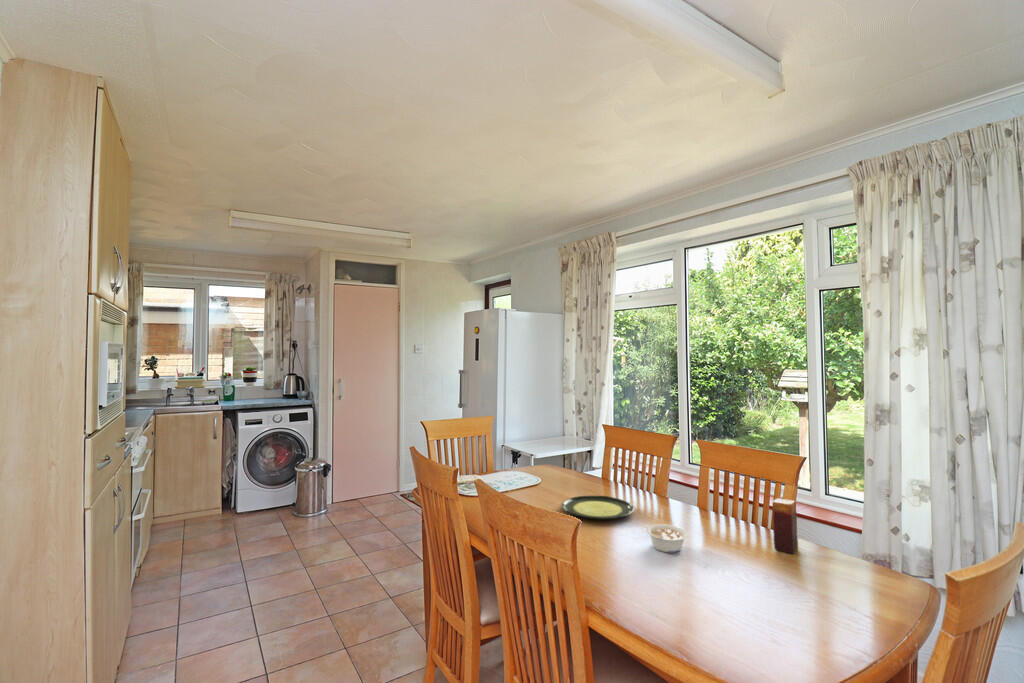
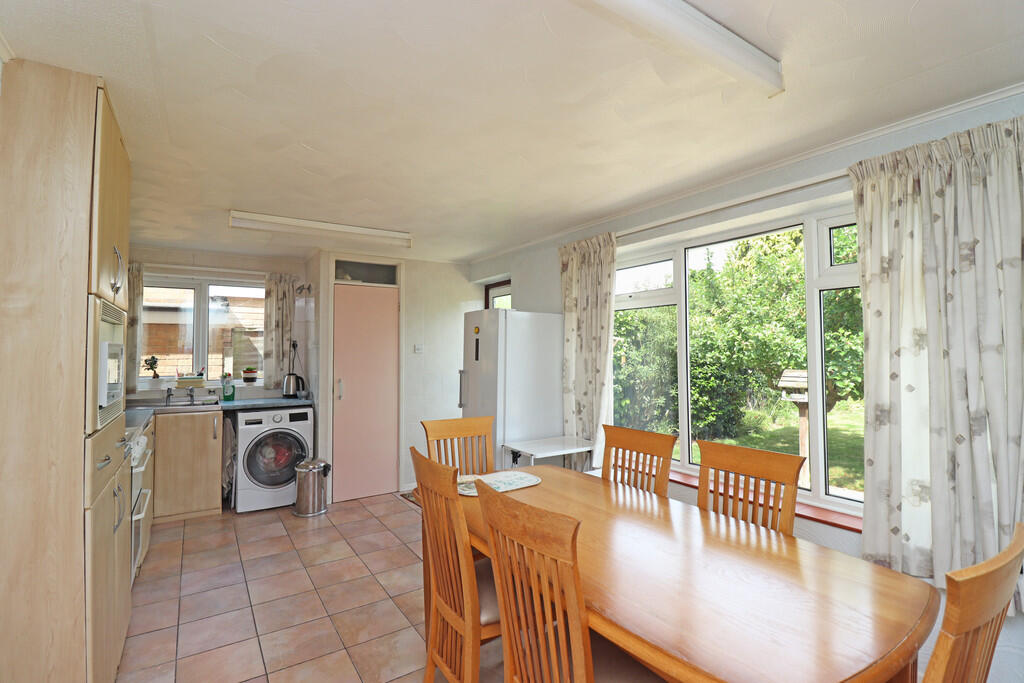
- plate (597, 508)
- legume (667, 538)
- candle (785, 525)
